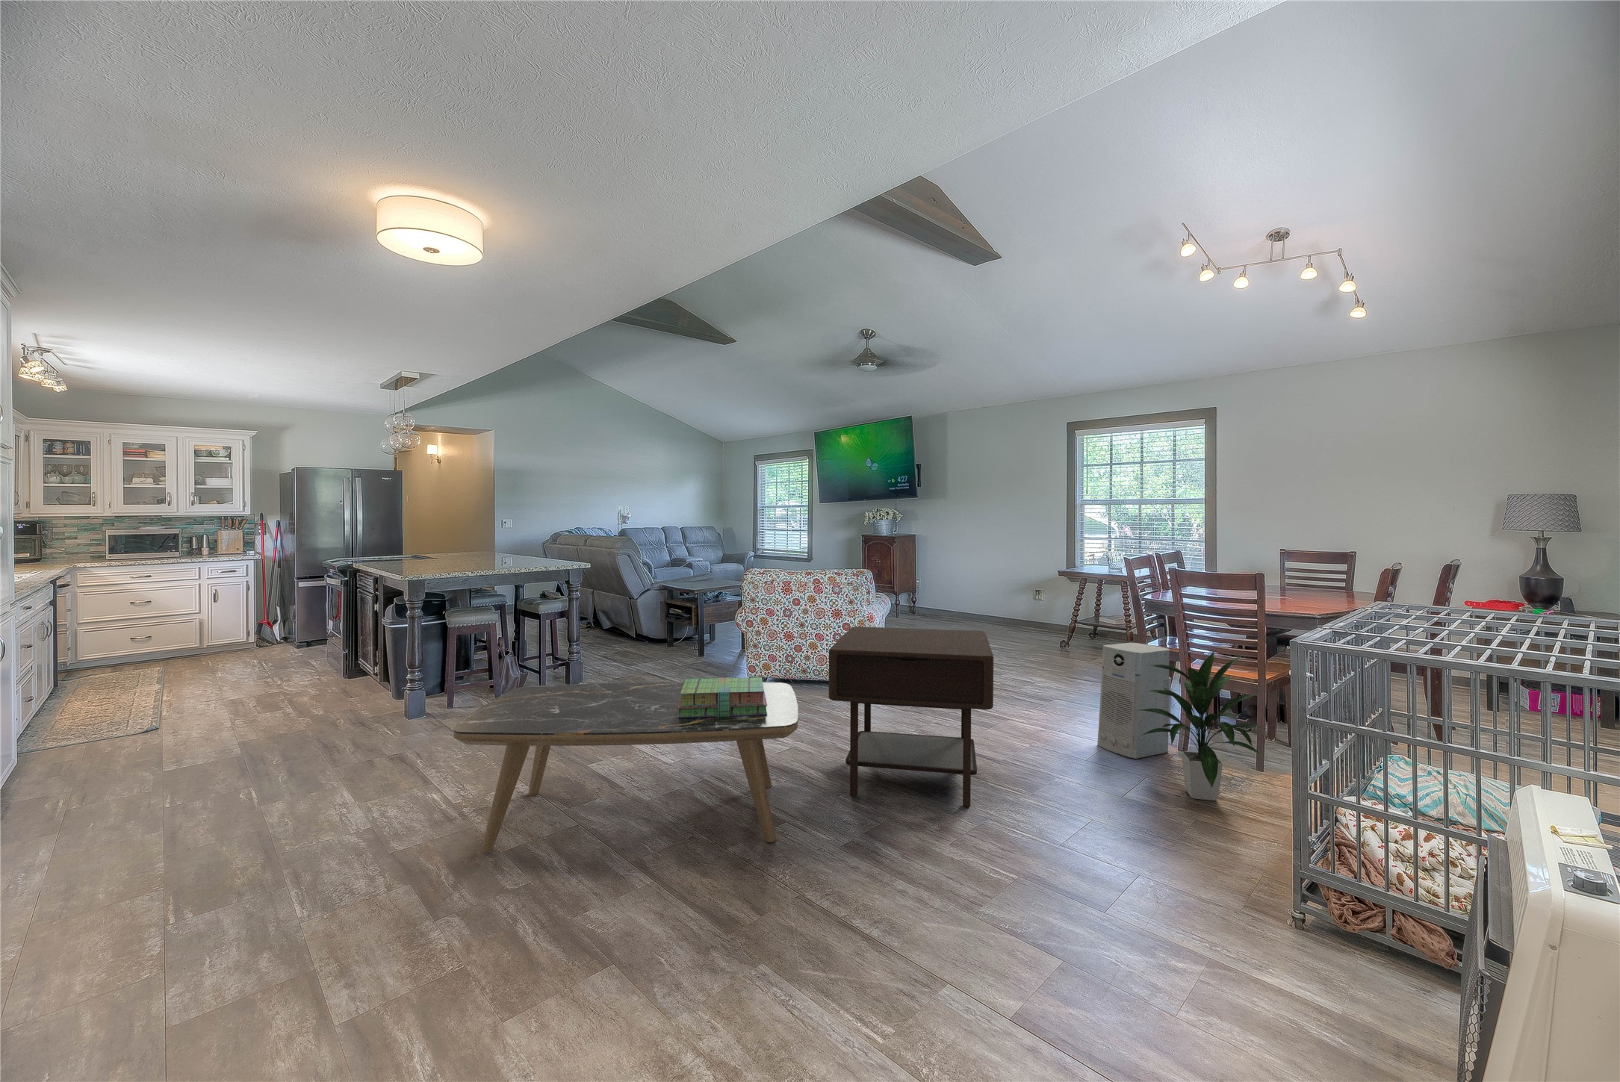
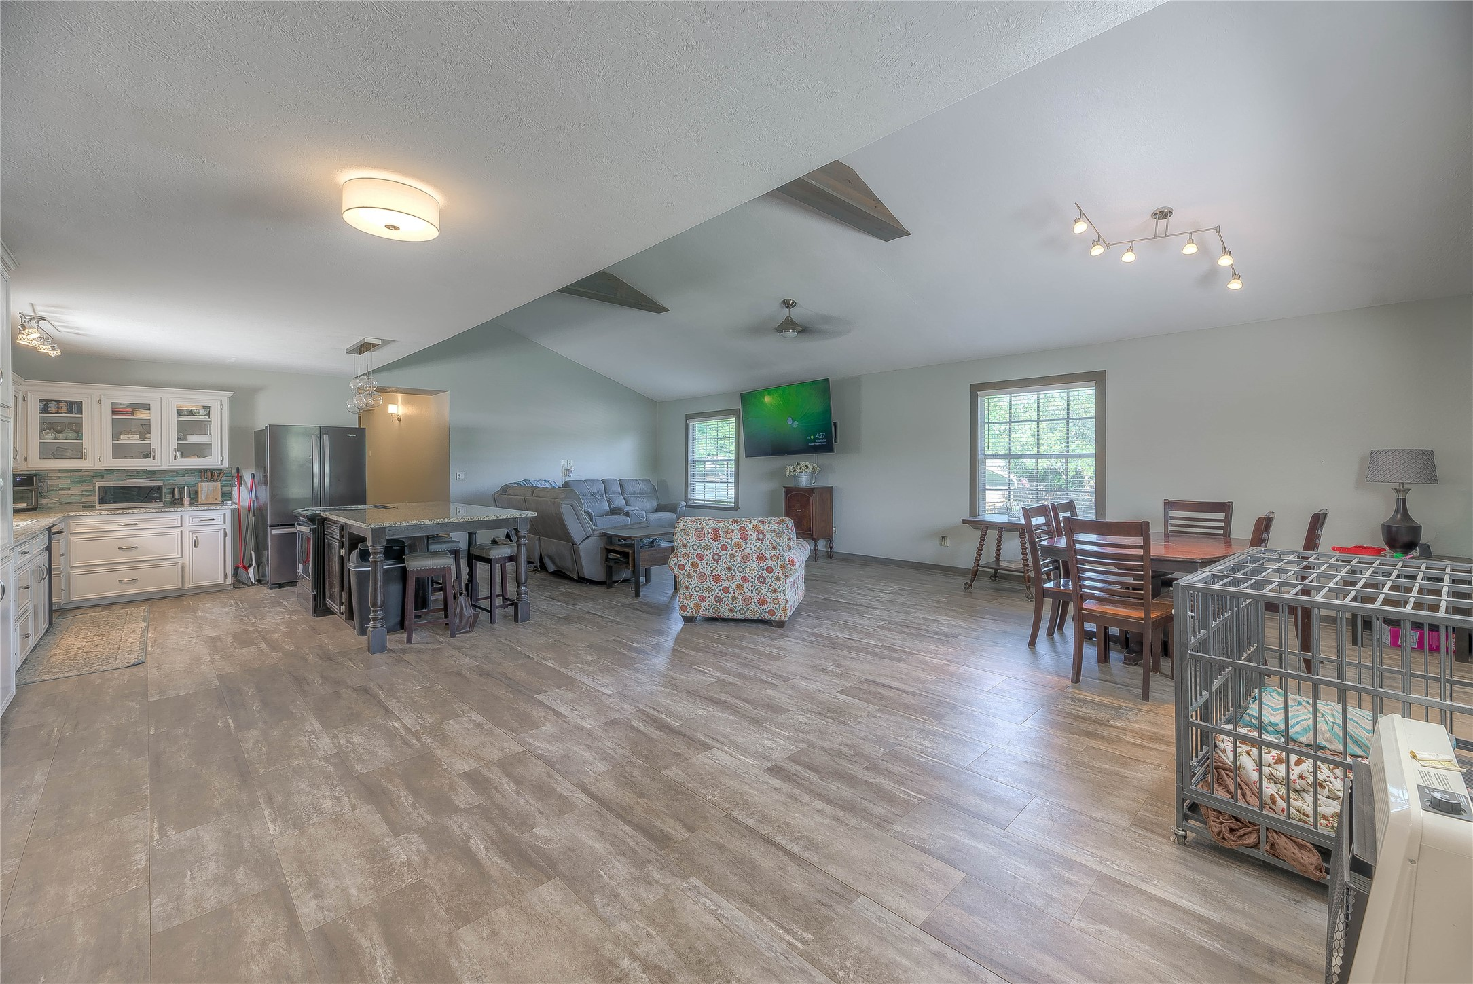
- indoor plant (1200, 725)
- stack of books (722, 696)
- coffee table (643, 744)
- side table (913, 705)
- air purifier (1134, 698)
